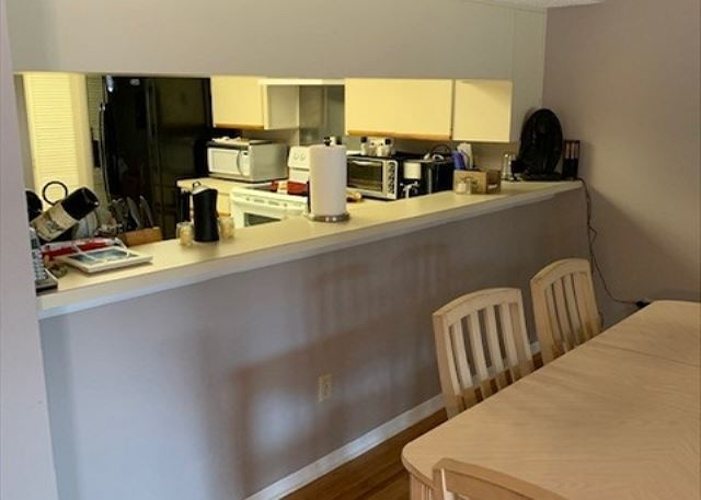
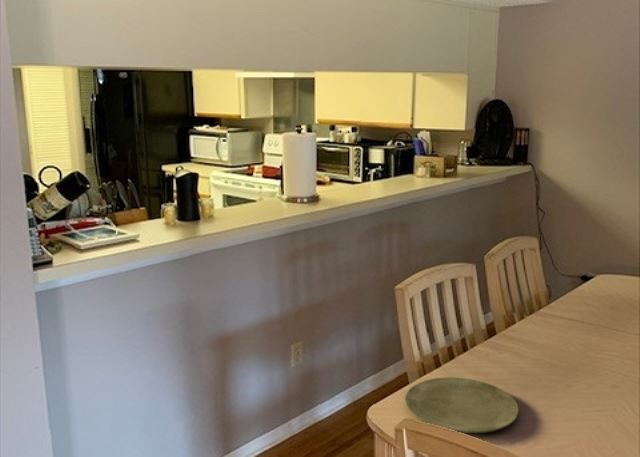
+ plate (460, 404)
